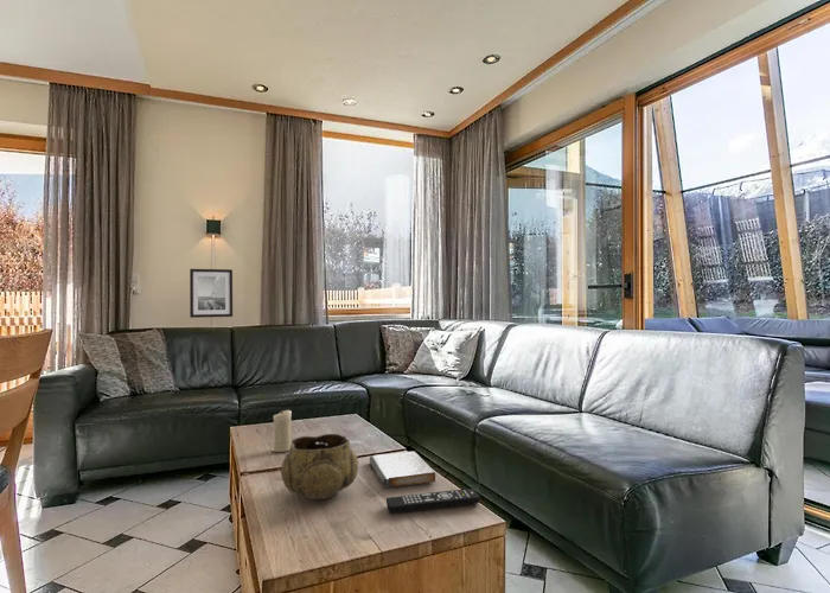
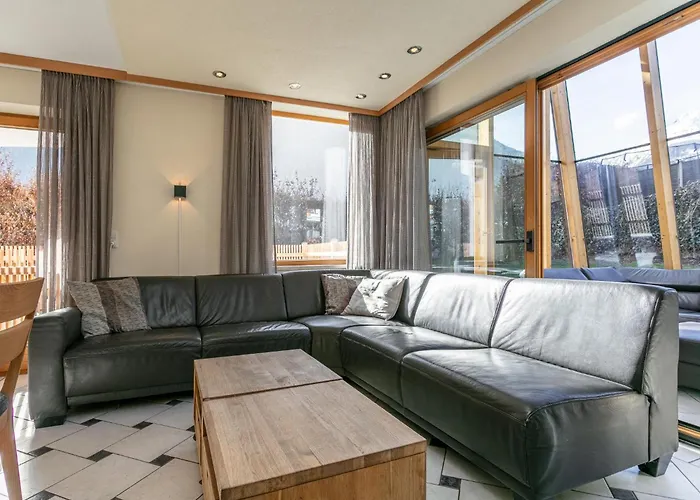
- wall art (211, 293)
- remote control (433, 500)
- decorative bowl (320, 467)
- book (400, 467)
- candle (281, 429)
